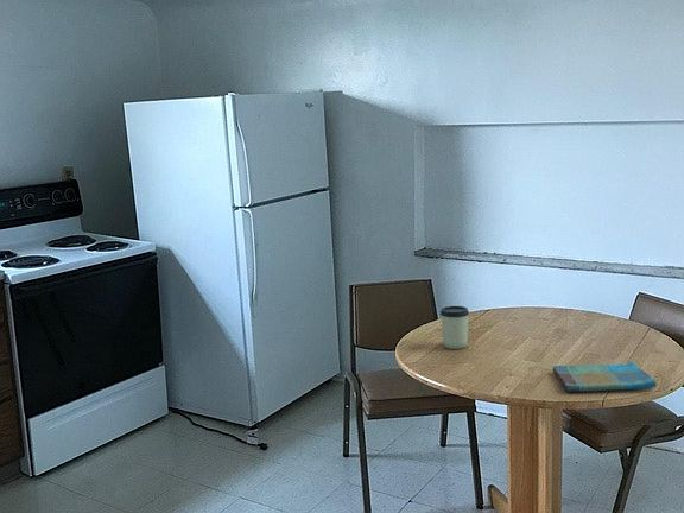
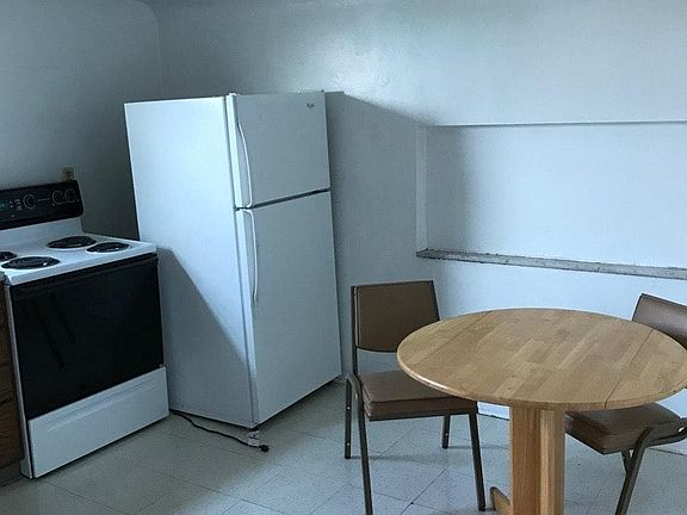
- dish towel (602, 375)
- cup (455, 327)
